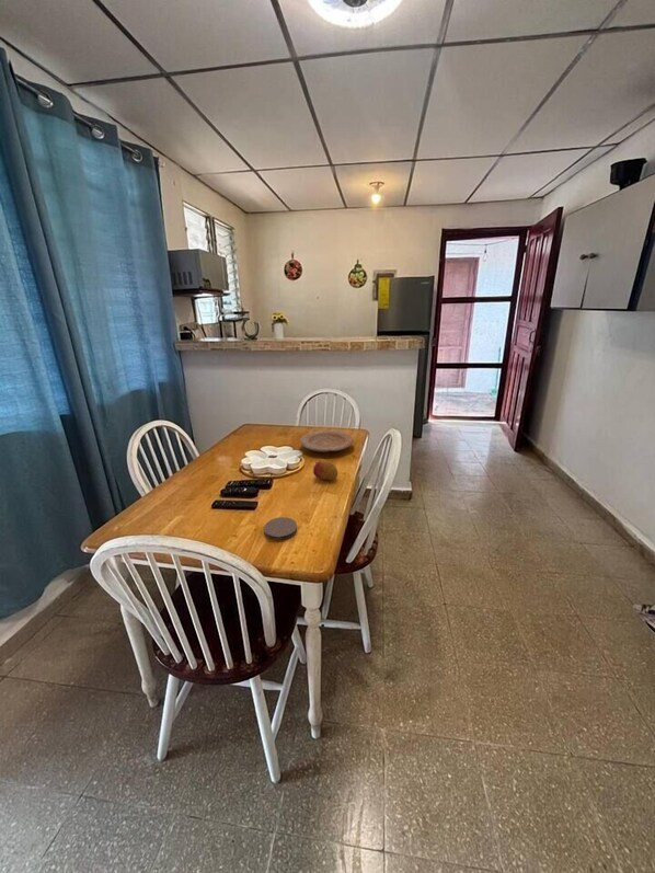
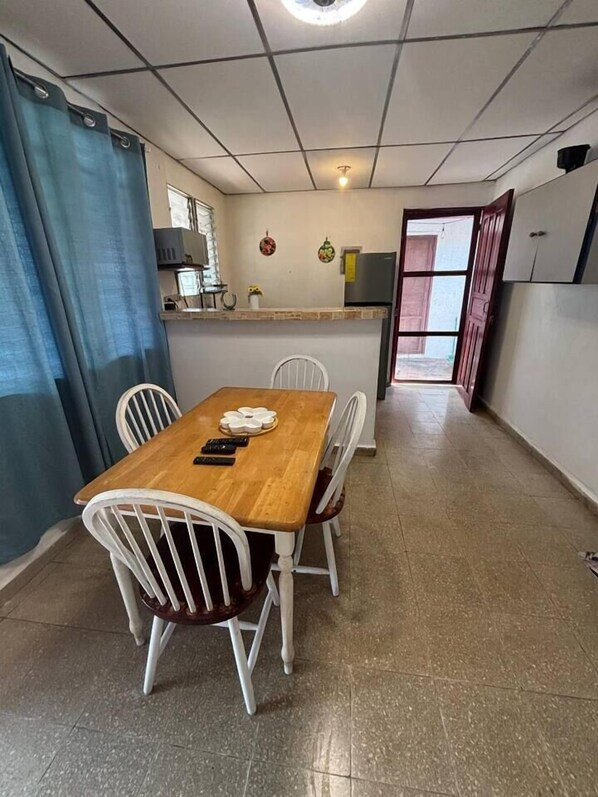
- plate (326, 443)
- fruit (325, 469)
- coaster (280, 528)
